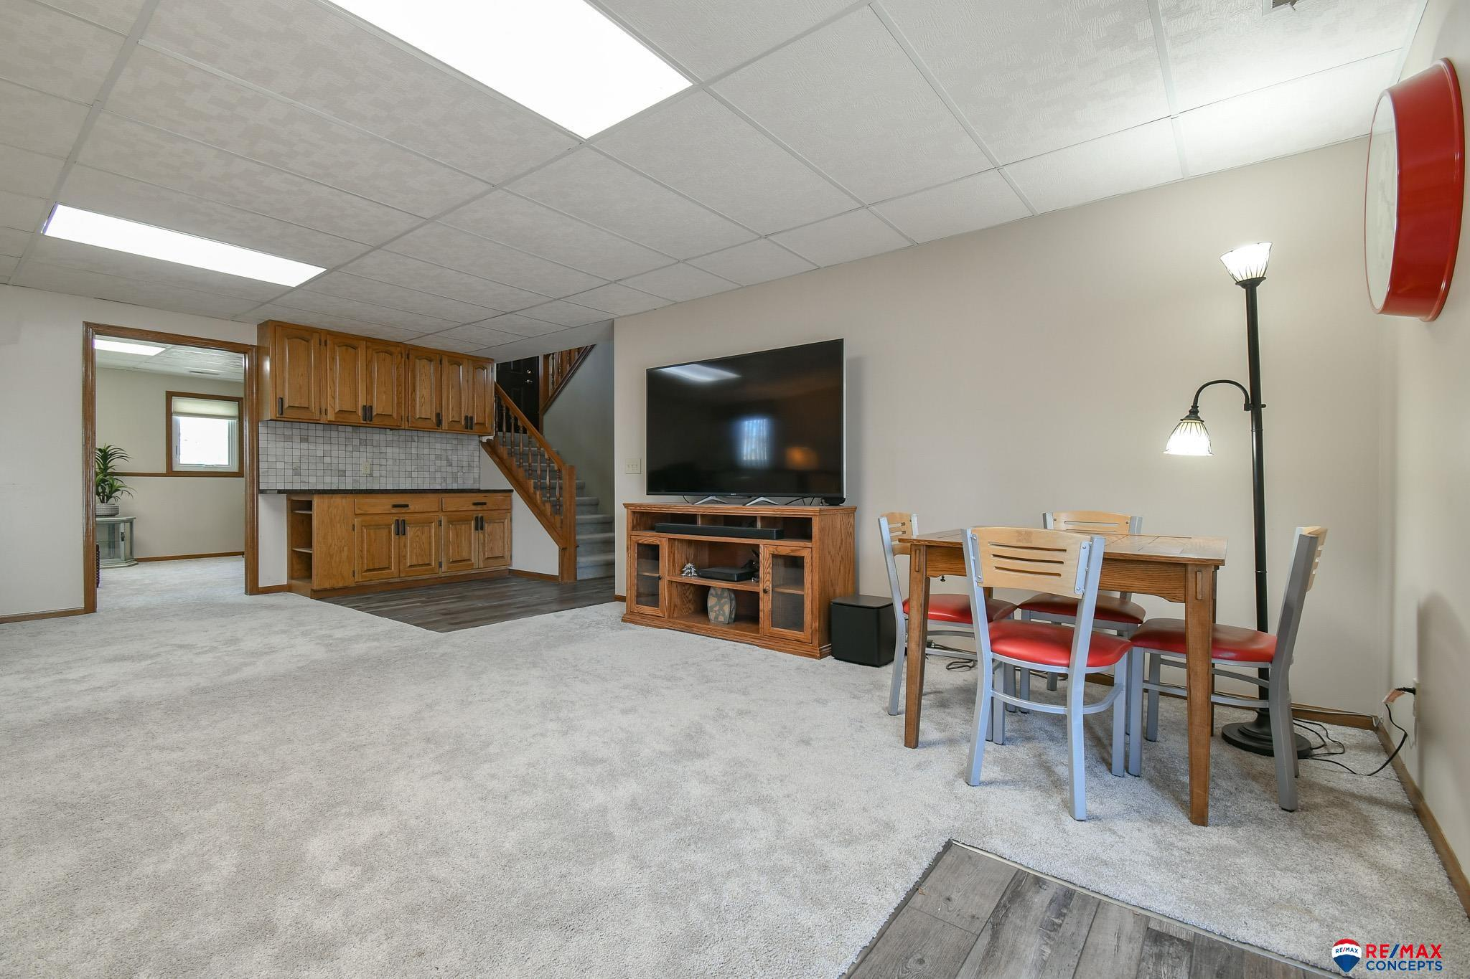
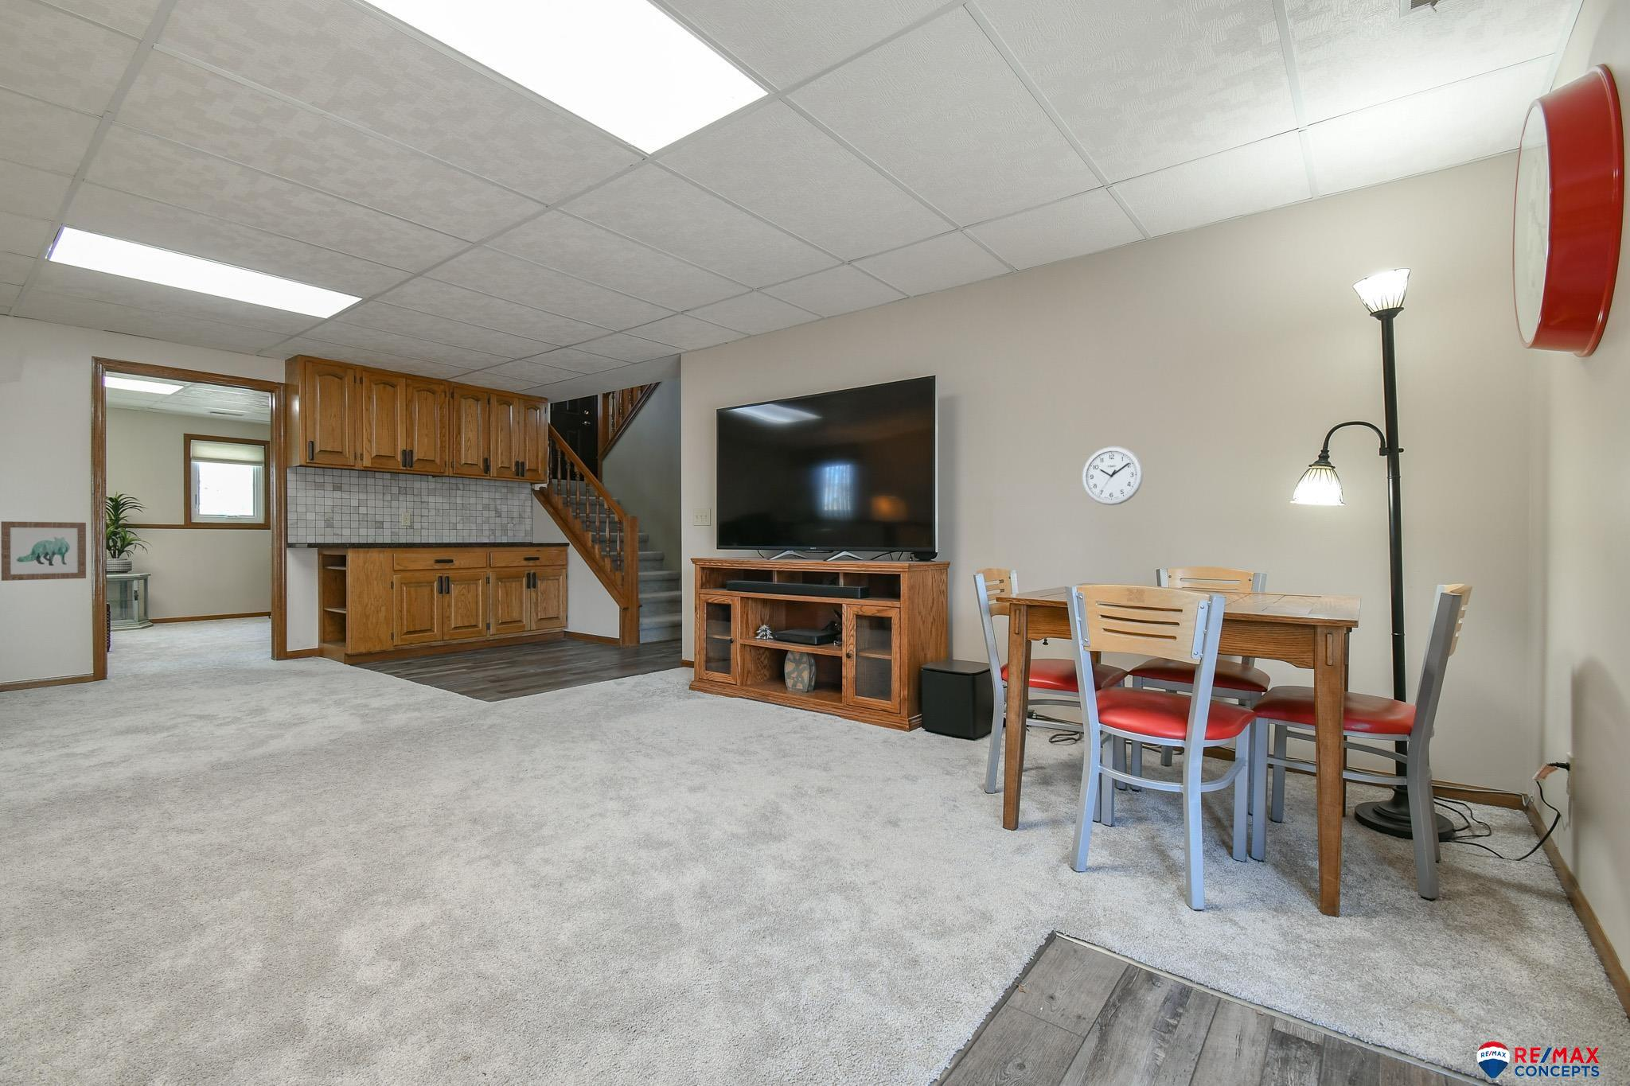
+ wall art (45, 550)
+ wall clock (1111, 475)
